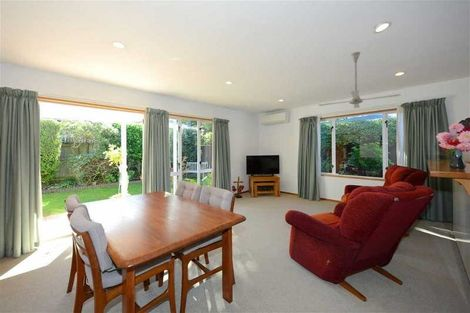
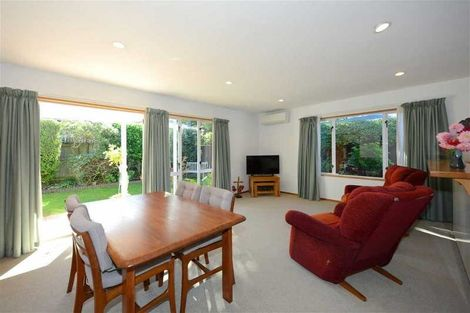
- ceiling fan (355, 78)
